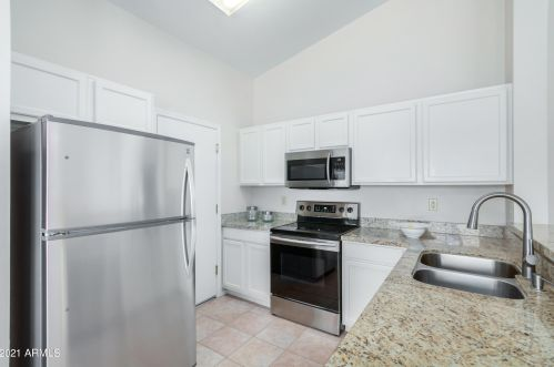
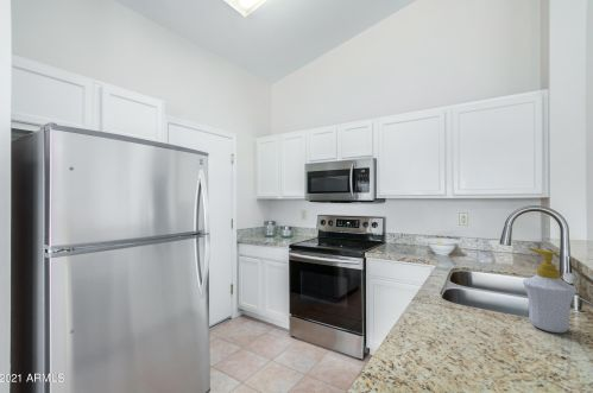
+ soap bottle (548, 289)
